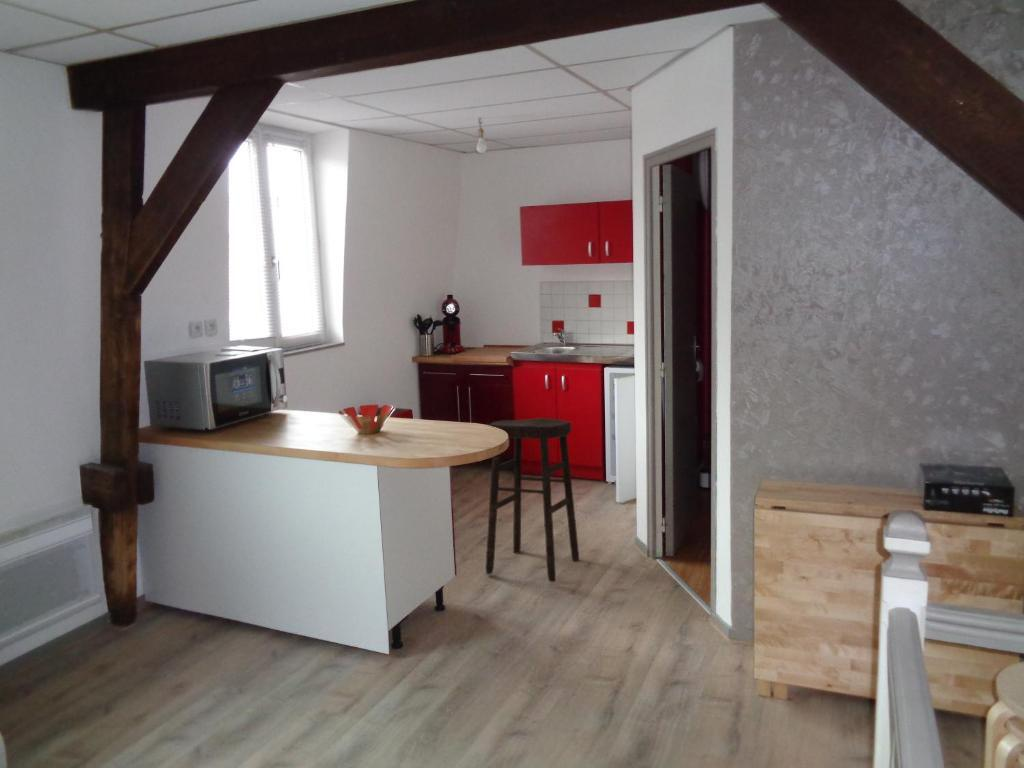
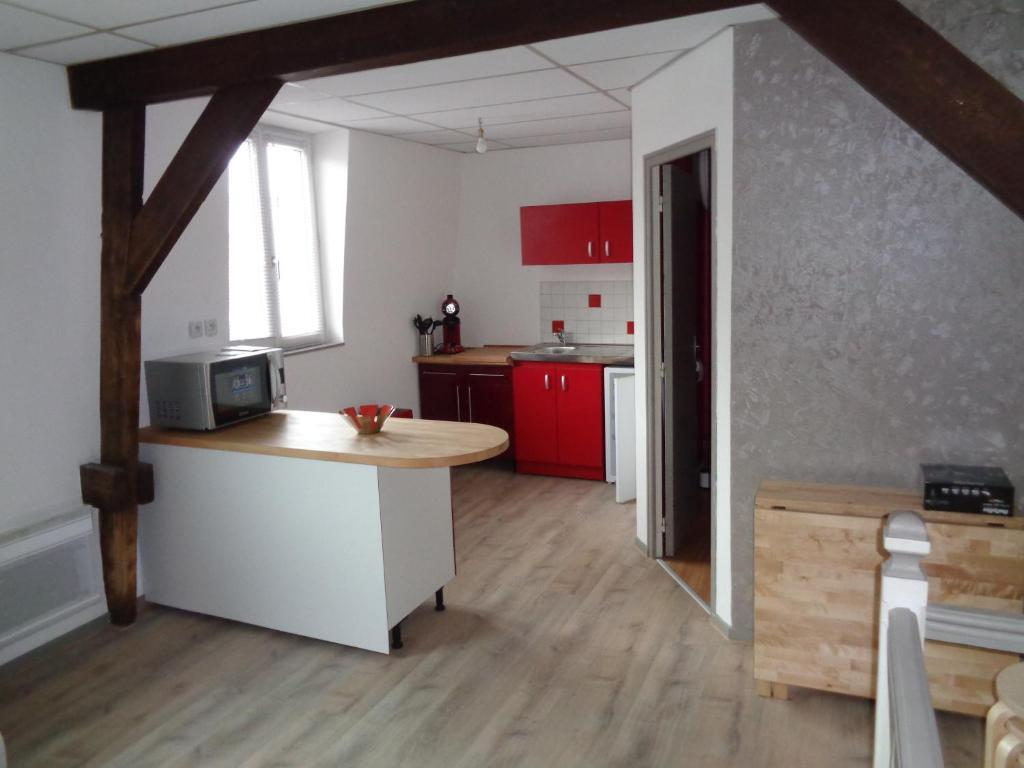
- stool (532, 492)
